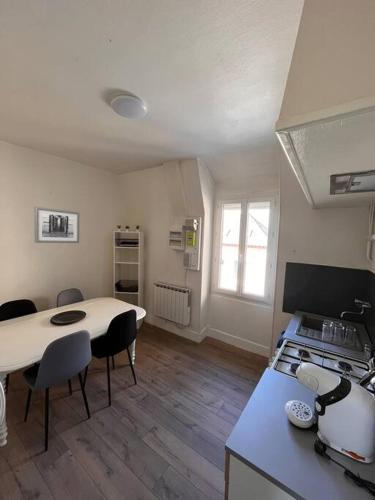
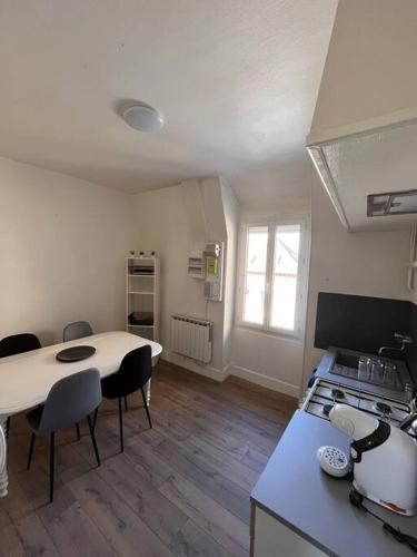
- wall art (58, 226)
